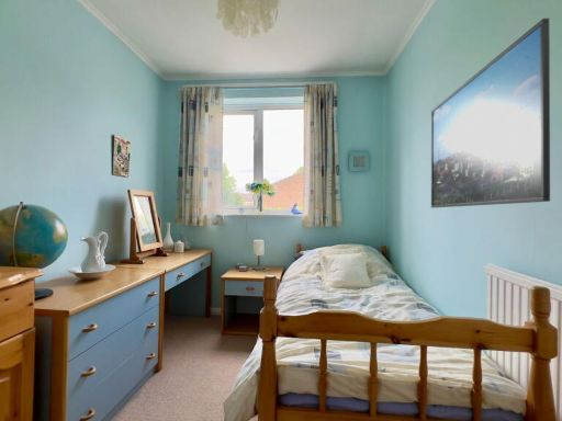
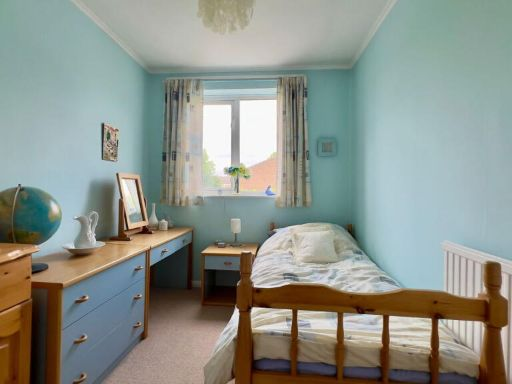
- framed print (472, 141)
